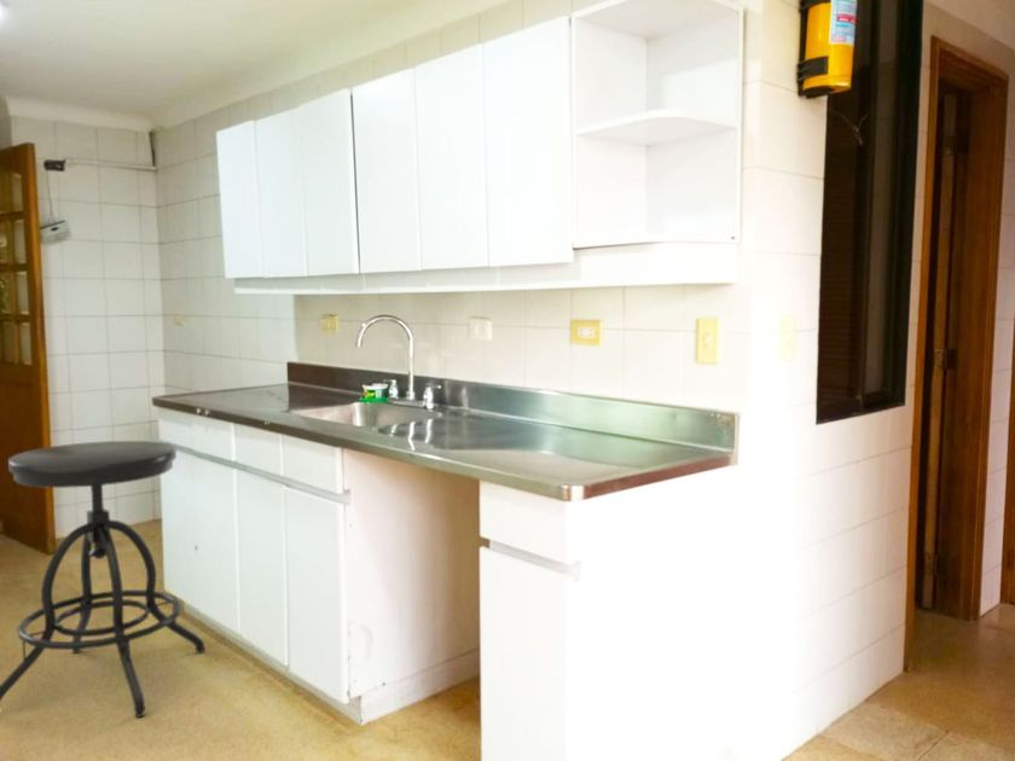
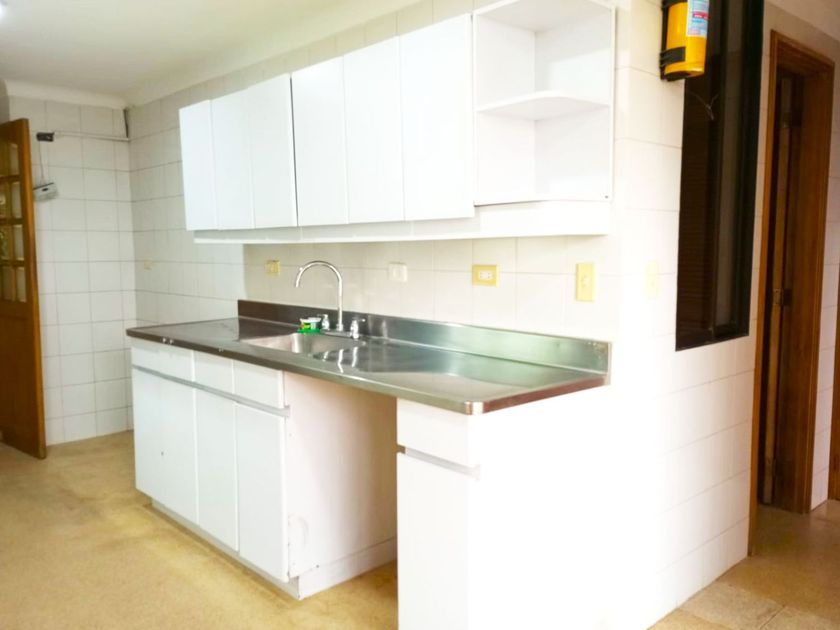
- stool (108, 563)
